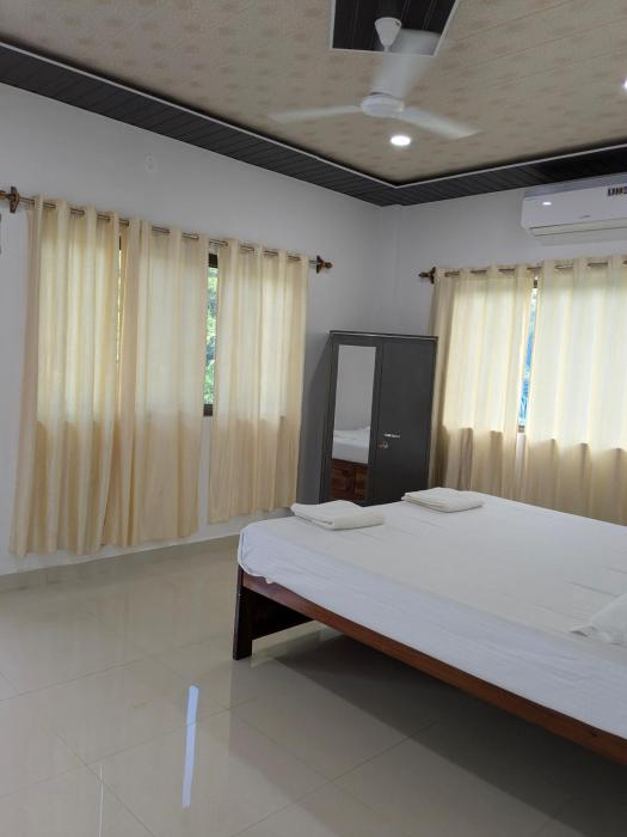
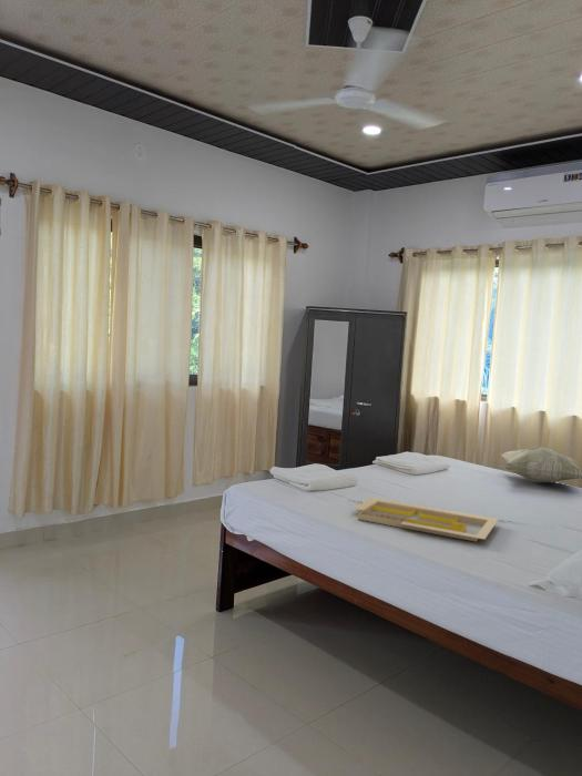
+ decorative pillow (541, 464)
+ serving tray (421, 519)
